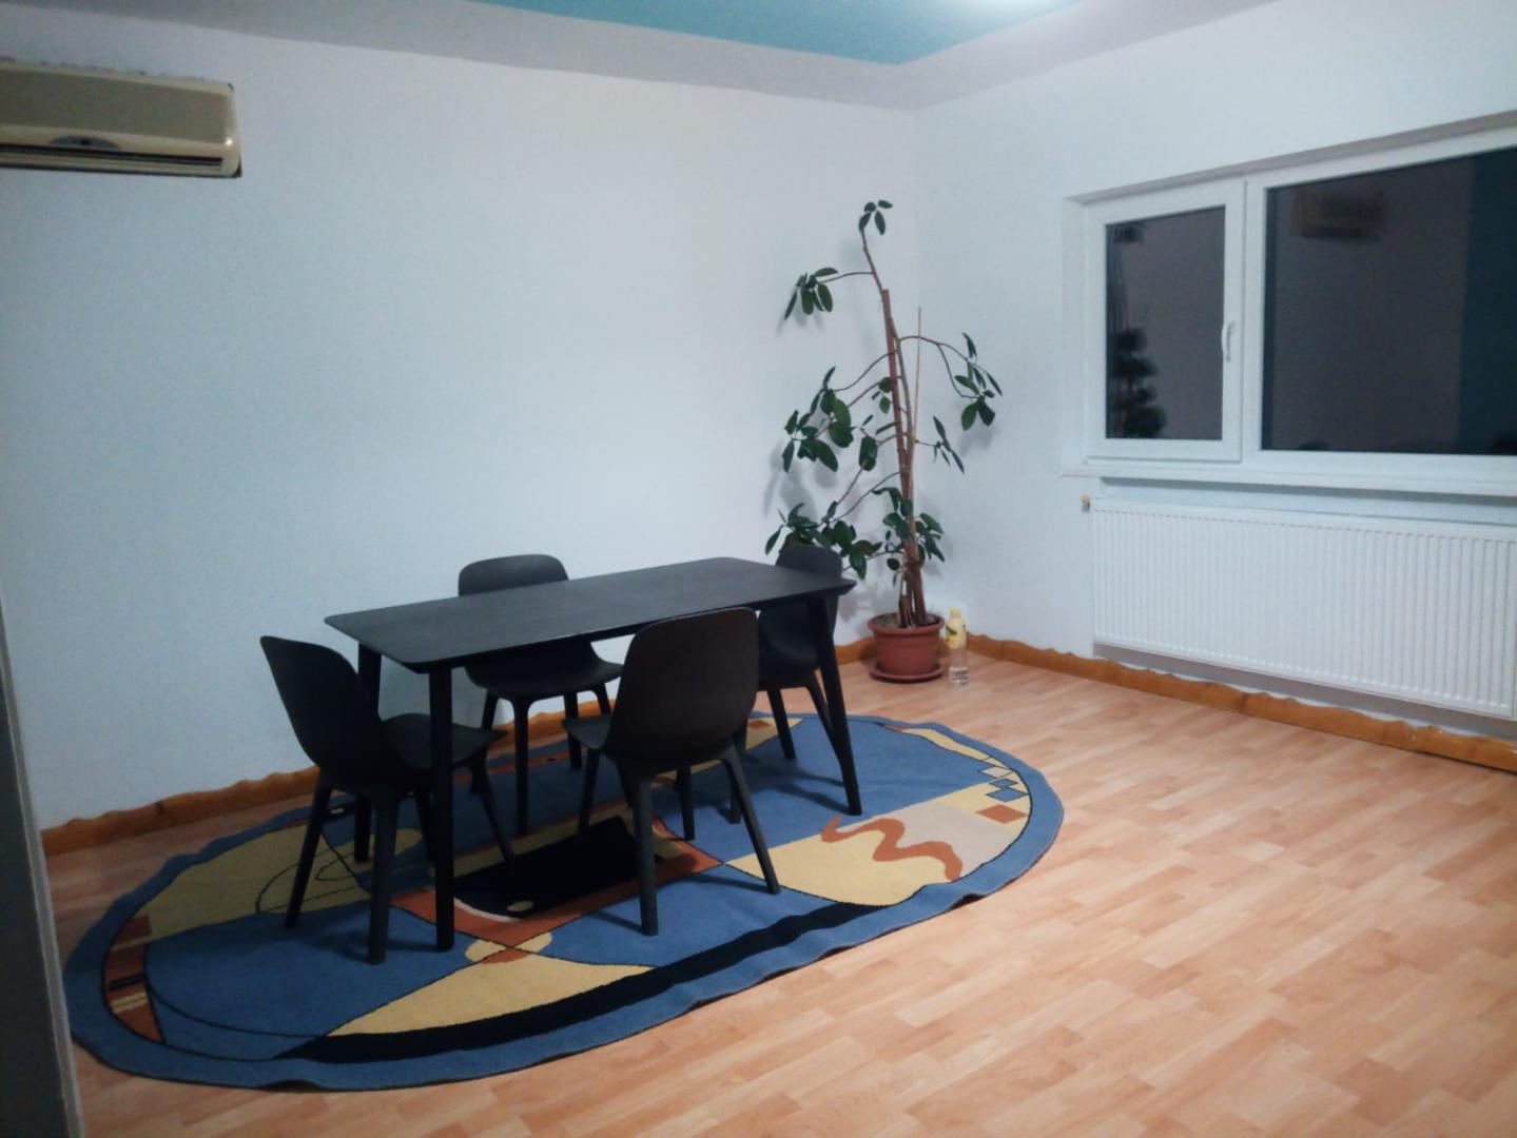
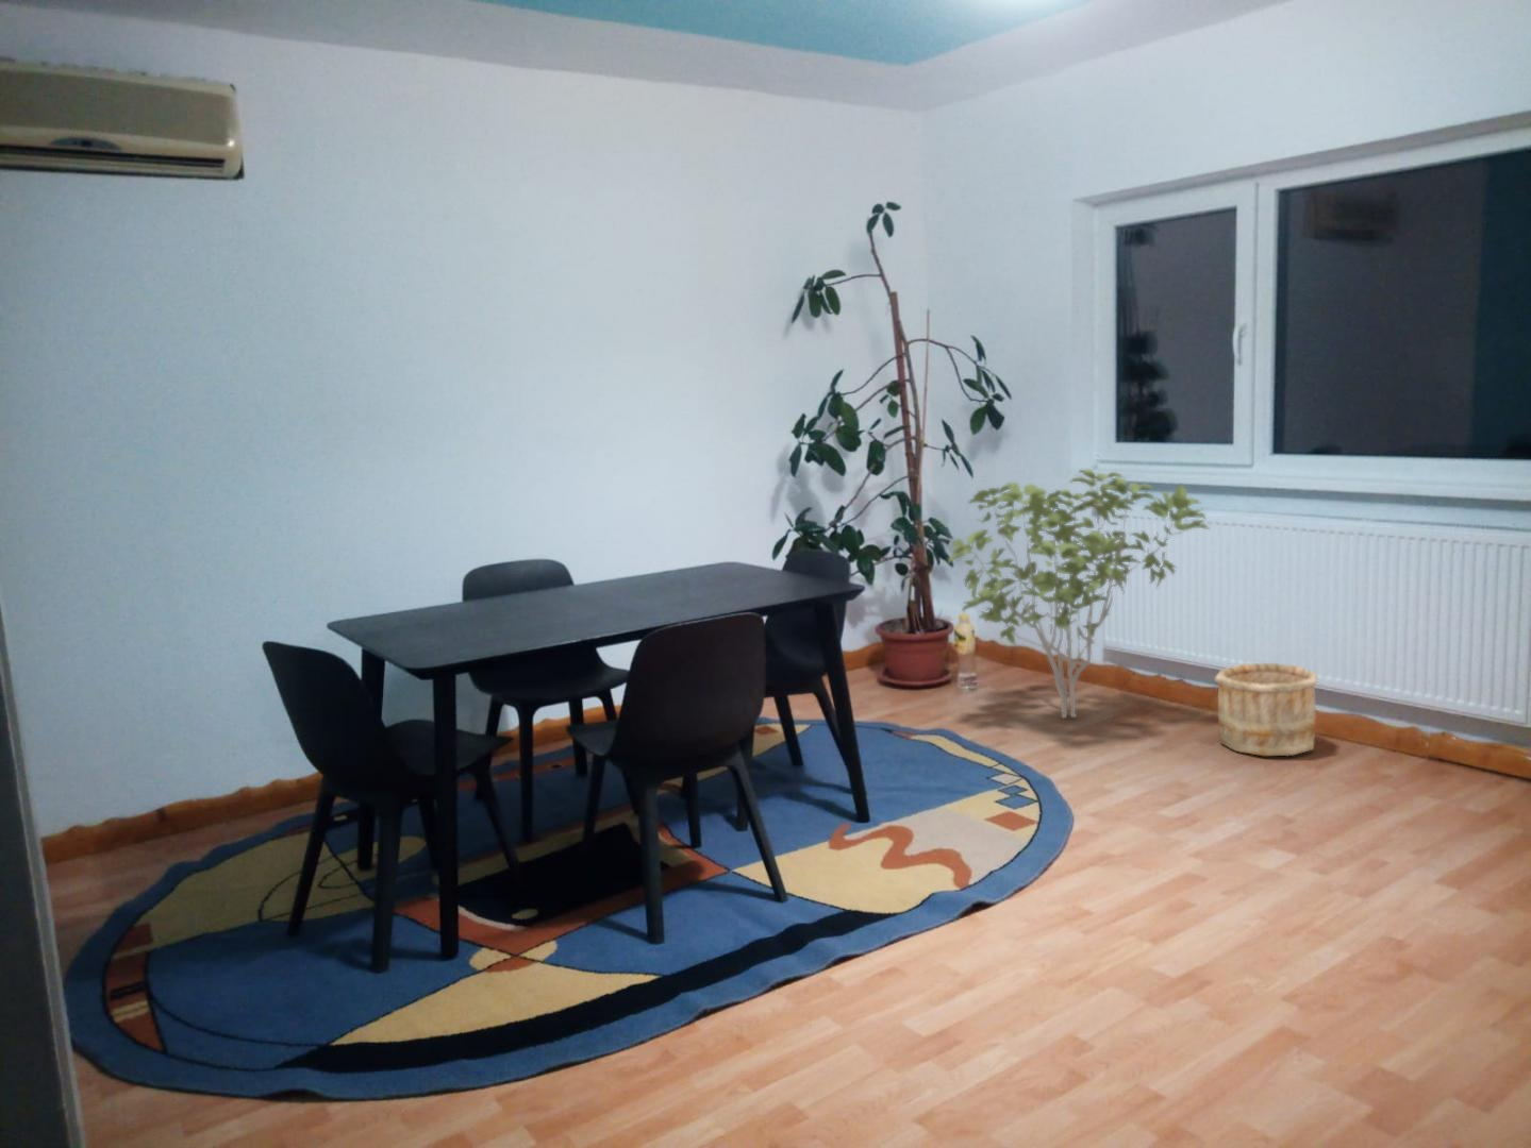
+ wooden bucket (1266, 708)
+ shrub (1073, 596)
